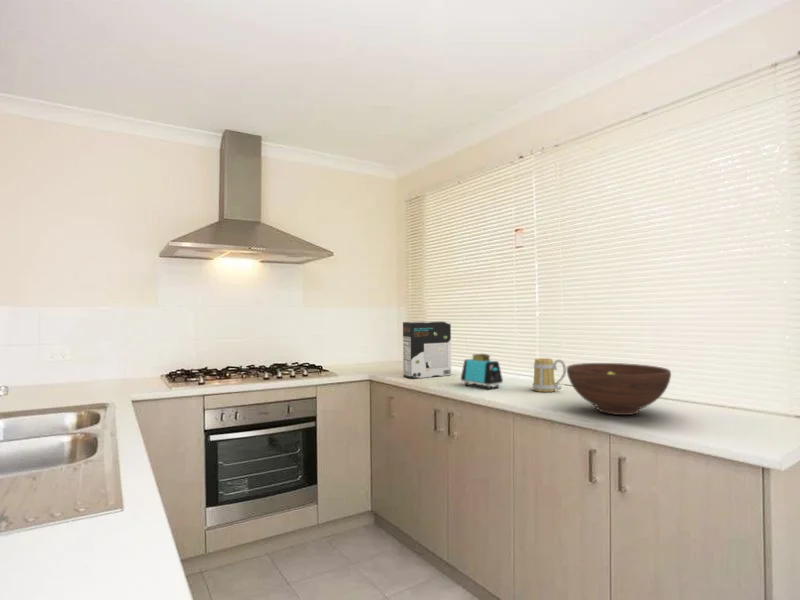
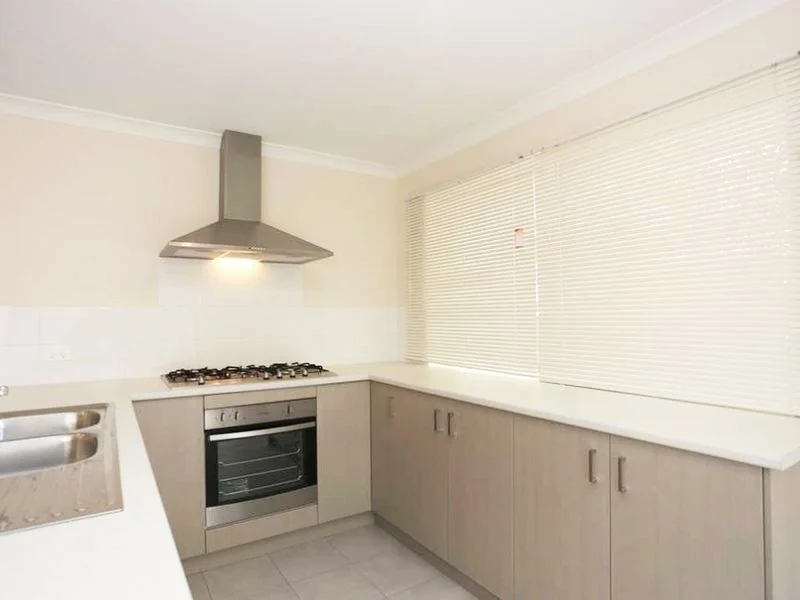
- toaster (481, 370)
- cereal box (427, 348)
- mug (547, 375)
- fruit bowl (617, 390)
